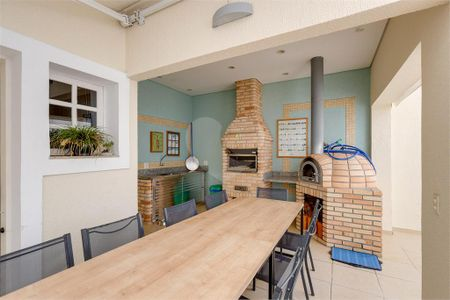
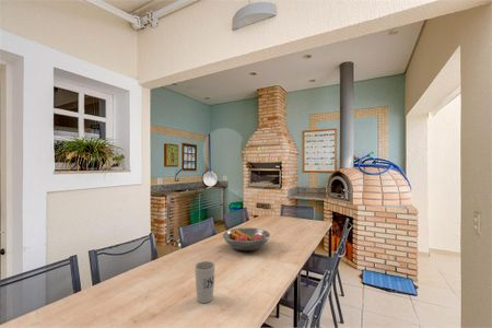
+ cup (204, 281)
+ fruit bowl (246, 238)
